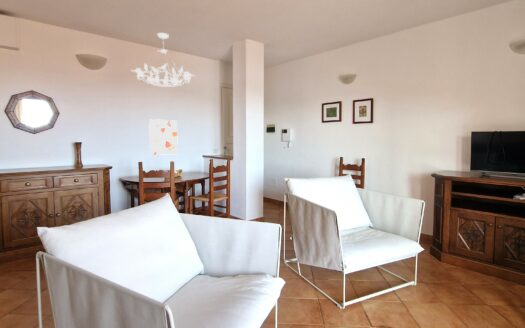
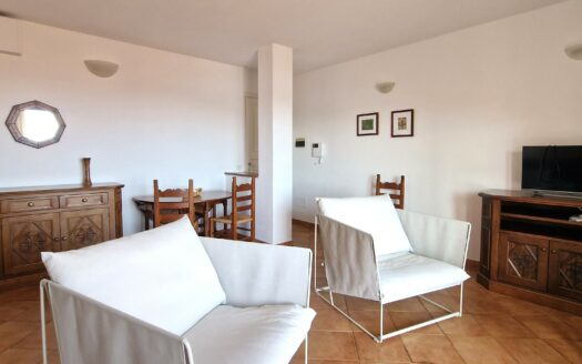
- wall art (163, 137)
- chandelier (166, 58)
